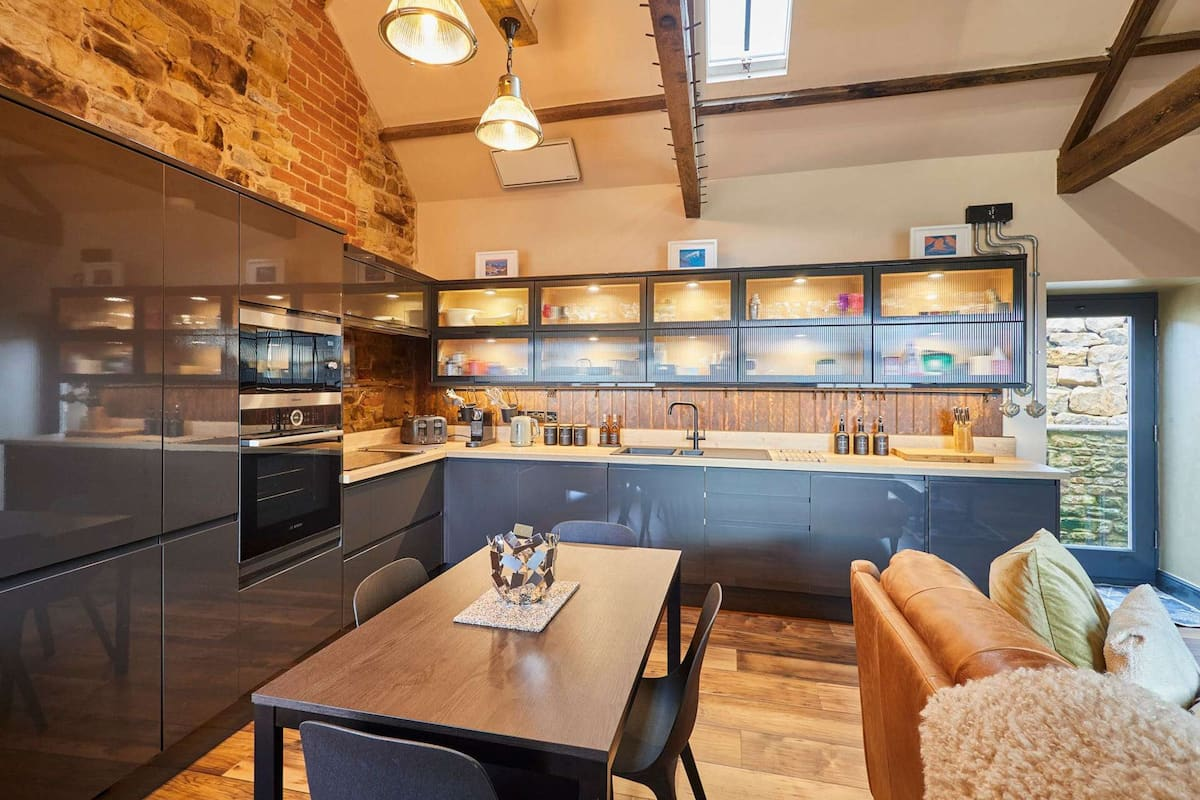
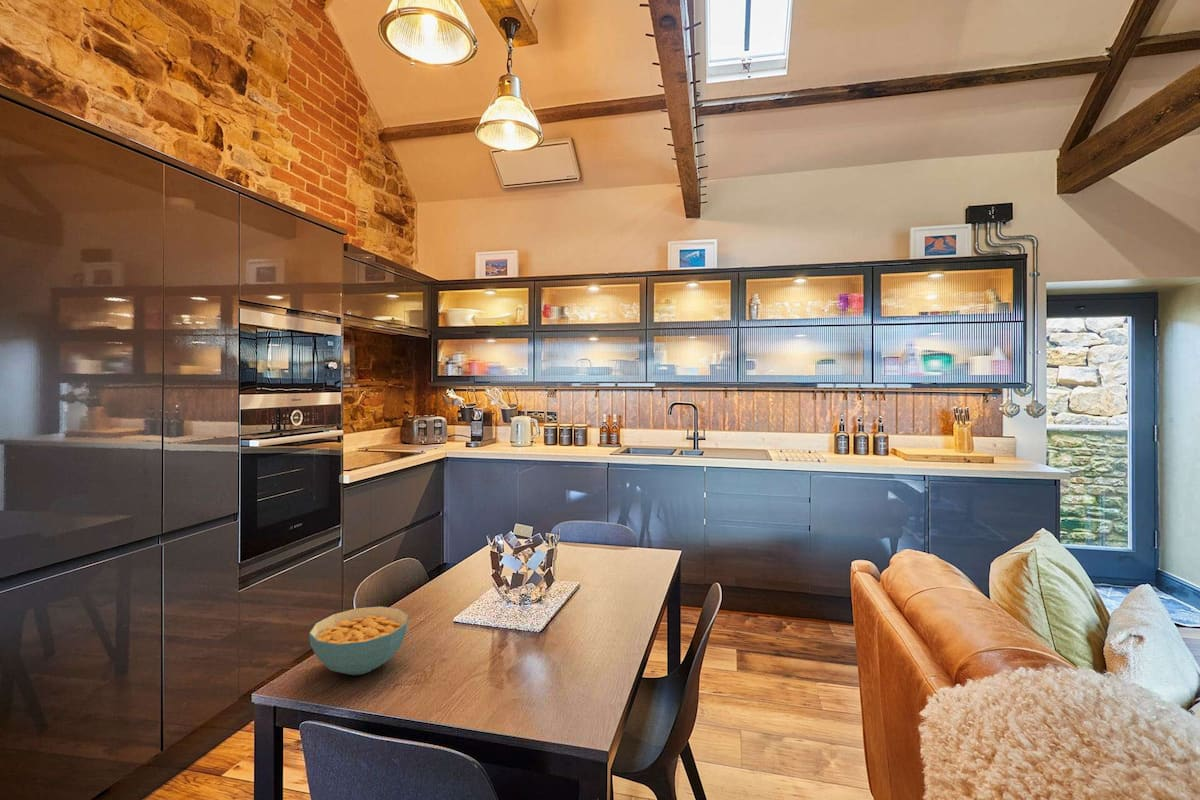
+ cereal bowl (360, 646)
